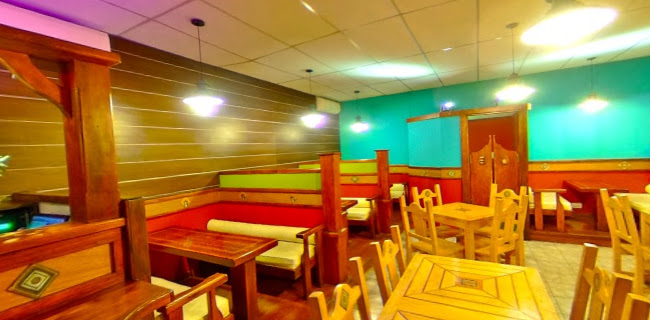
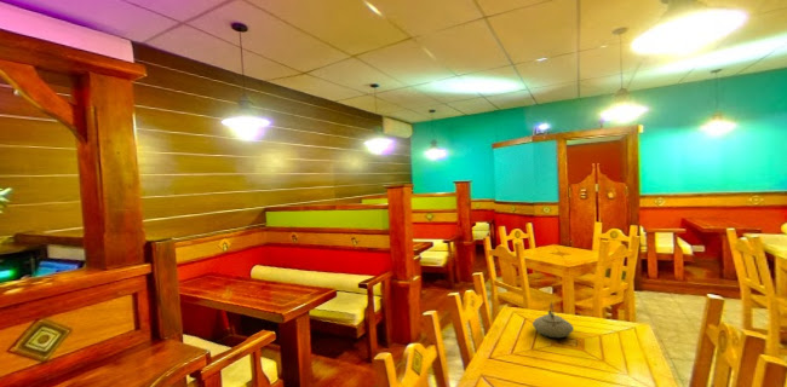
+ teapot (552, 317)
